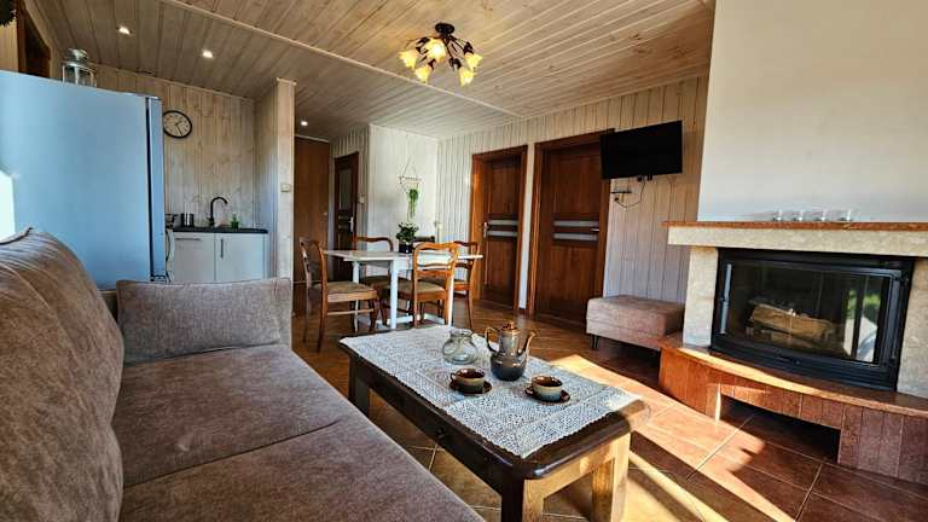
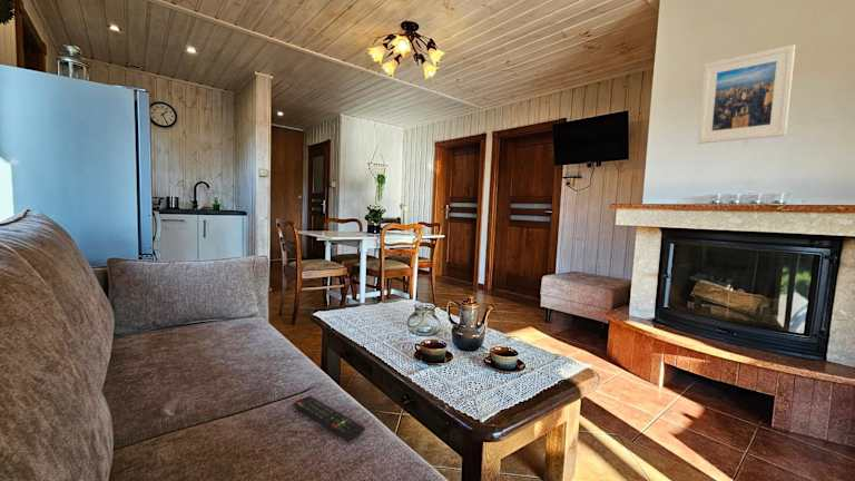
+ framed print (743, 97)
+ remote control (326, 416)
